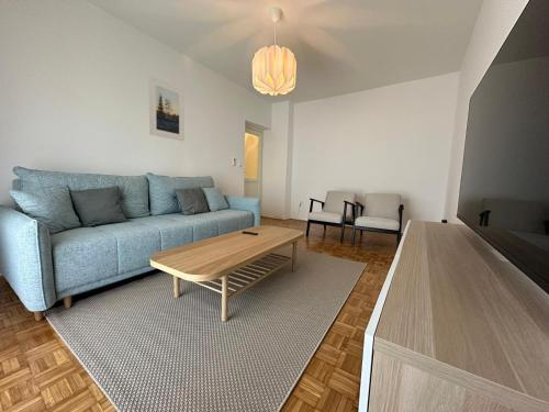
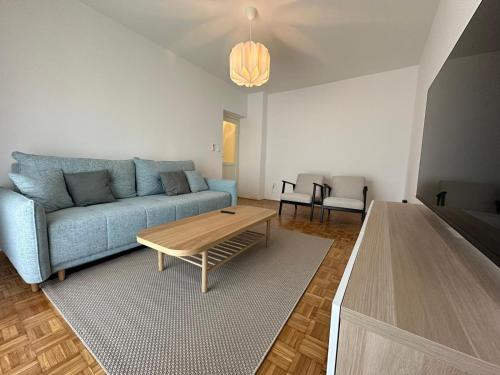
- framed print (167, 111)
